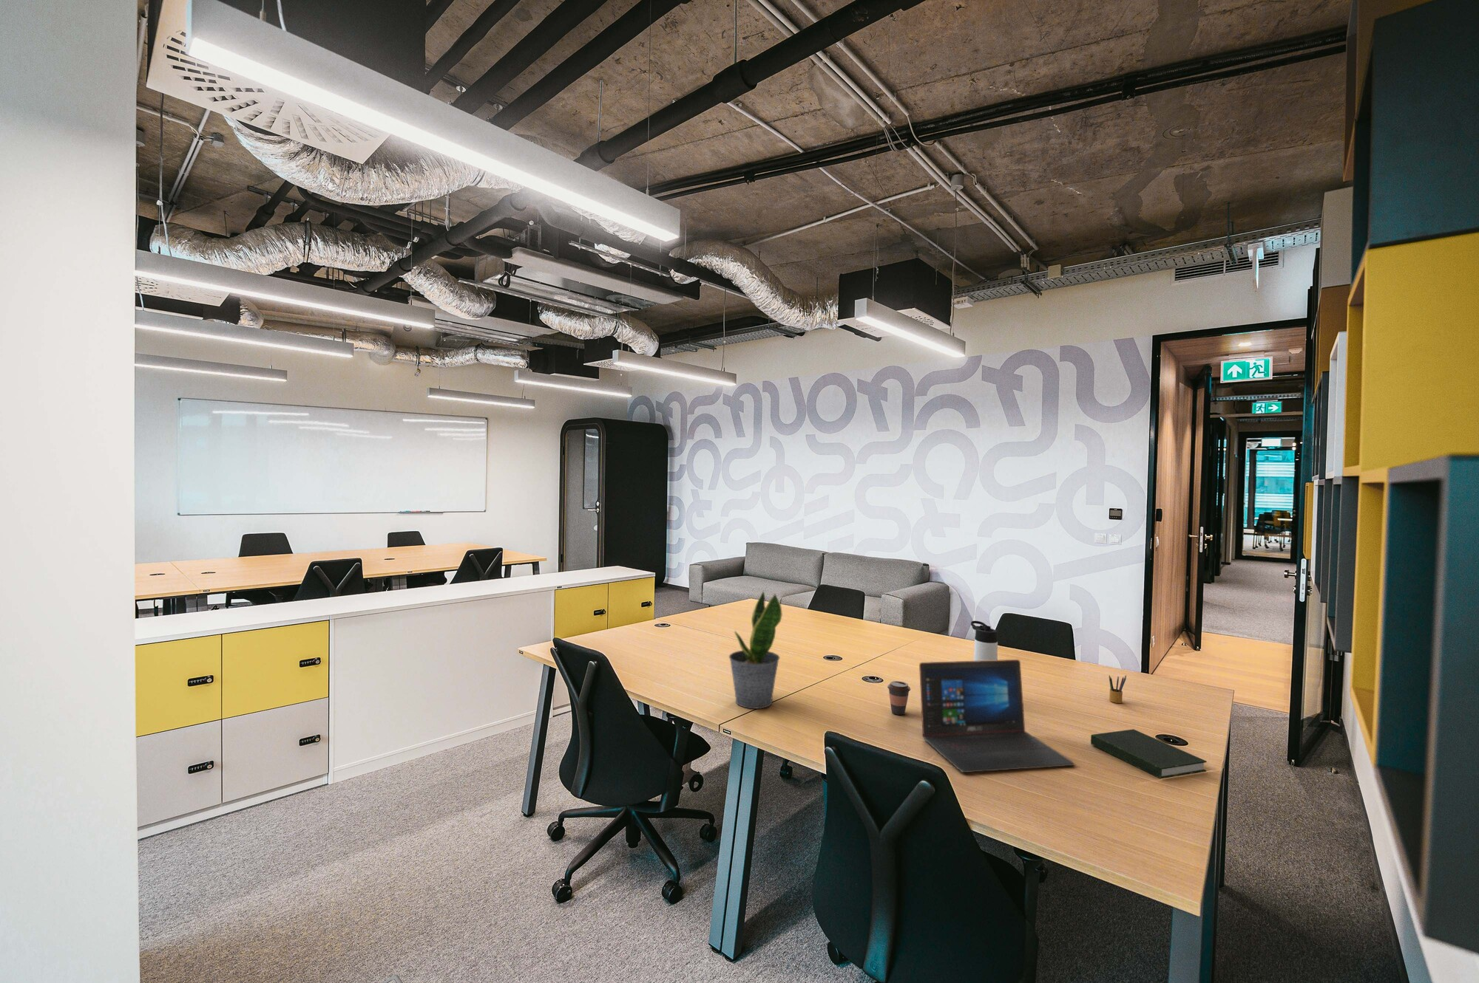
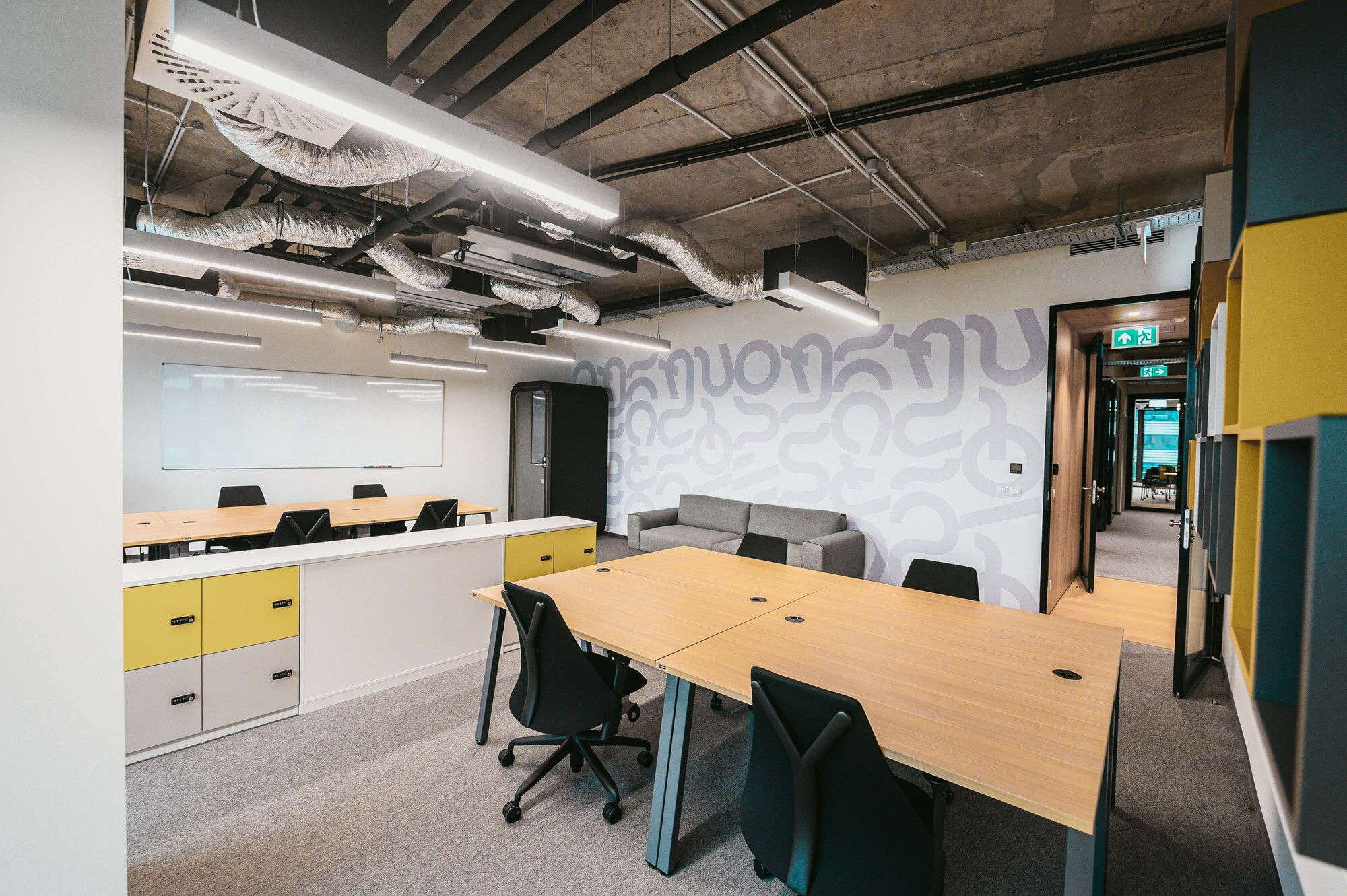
- laptop (994, 712)
- thermos bottle (982, 659)
- potted plant (754, 646)
- book (1145, 752)
- coffee cup (898, 698)
- pencil box (1116, 688)
